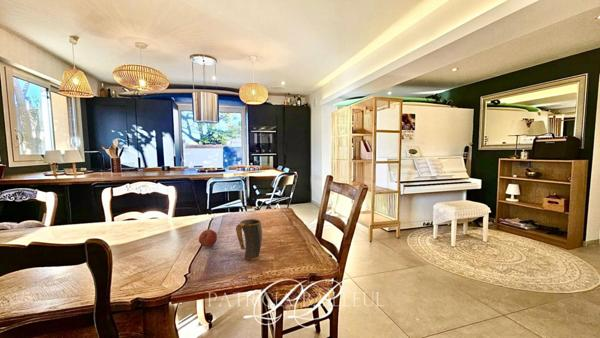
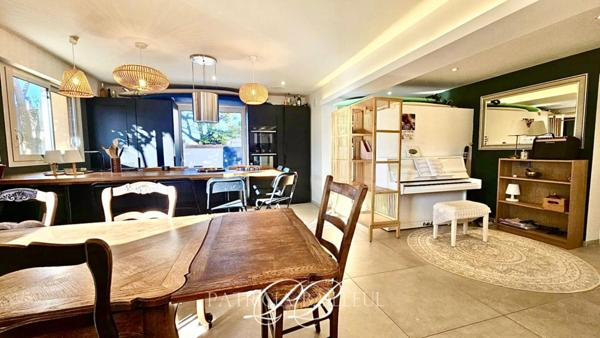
- fruit (208, 237)
- mug (249, 239)
